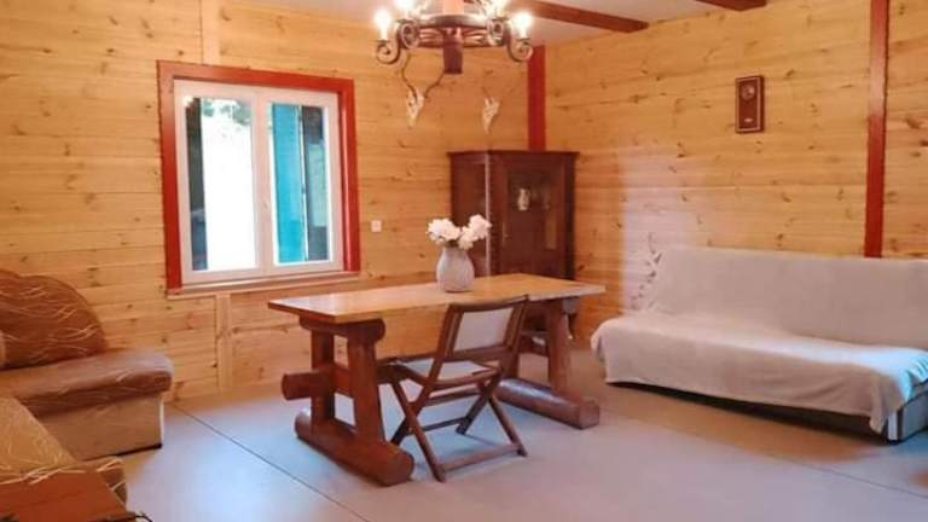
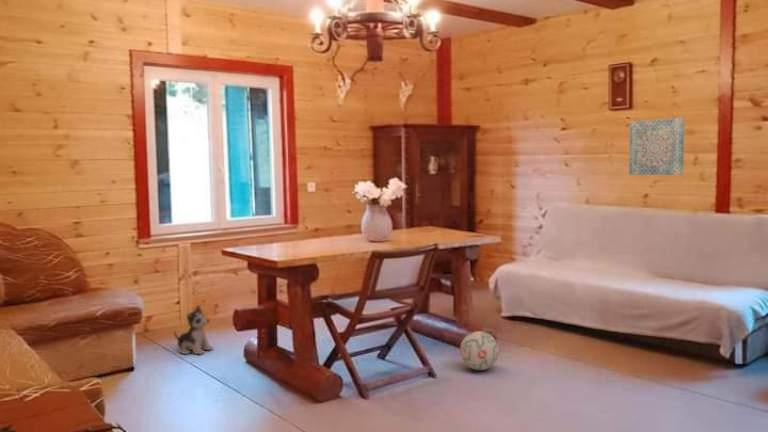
+ wall art (655, 147)
+ ball (479, 350)
+ plush toy (191, 327)
